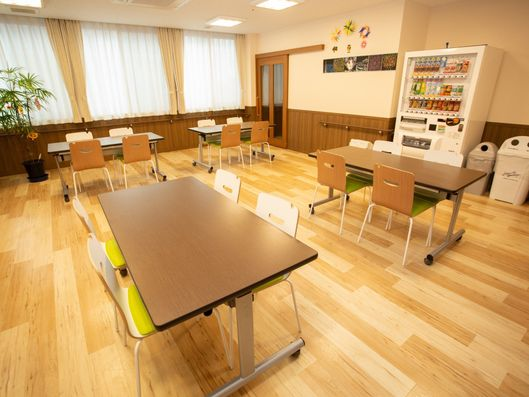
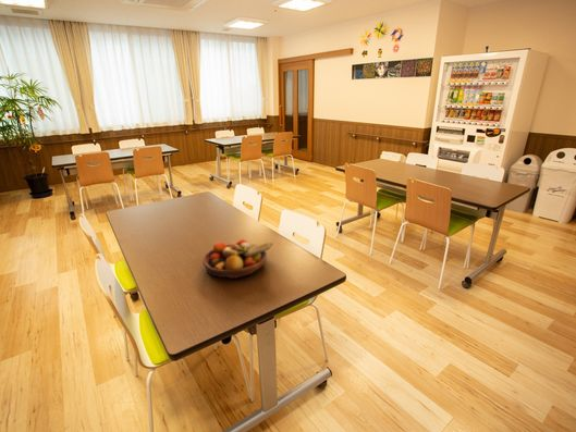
+ fruit bowl (235, 252)
